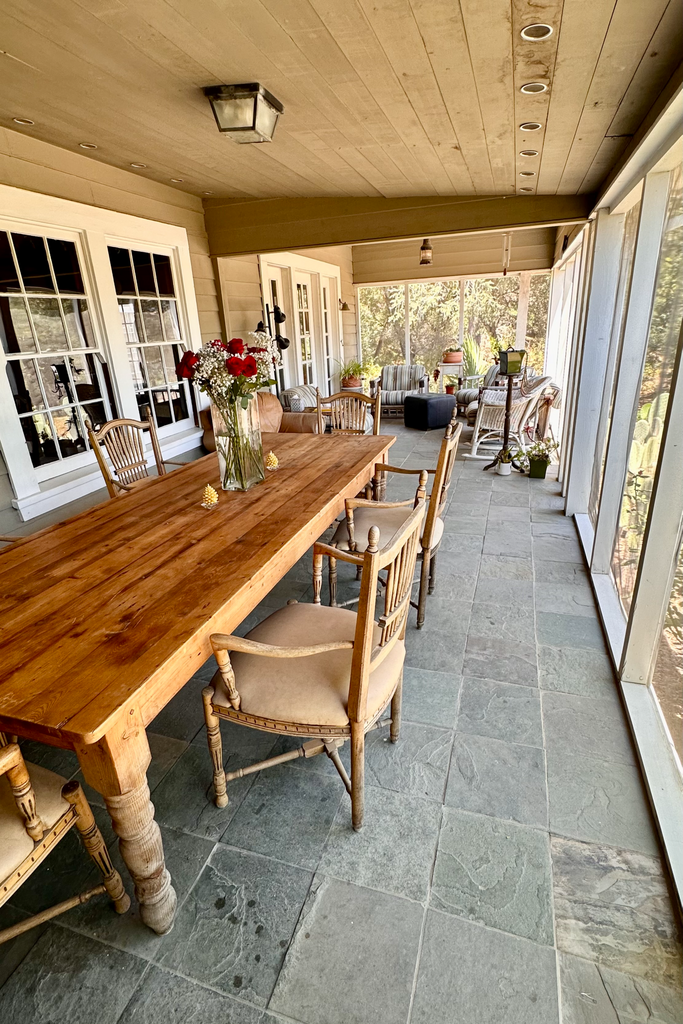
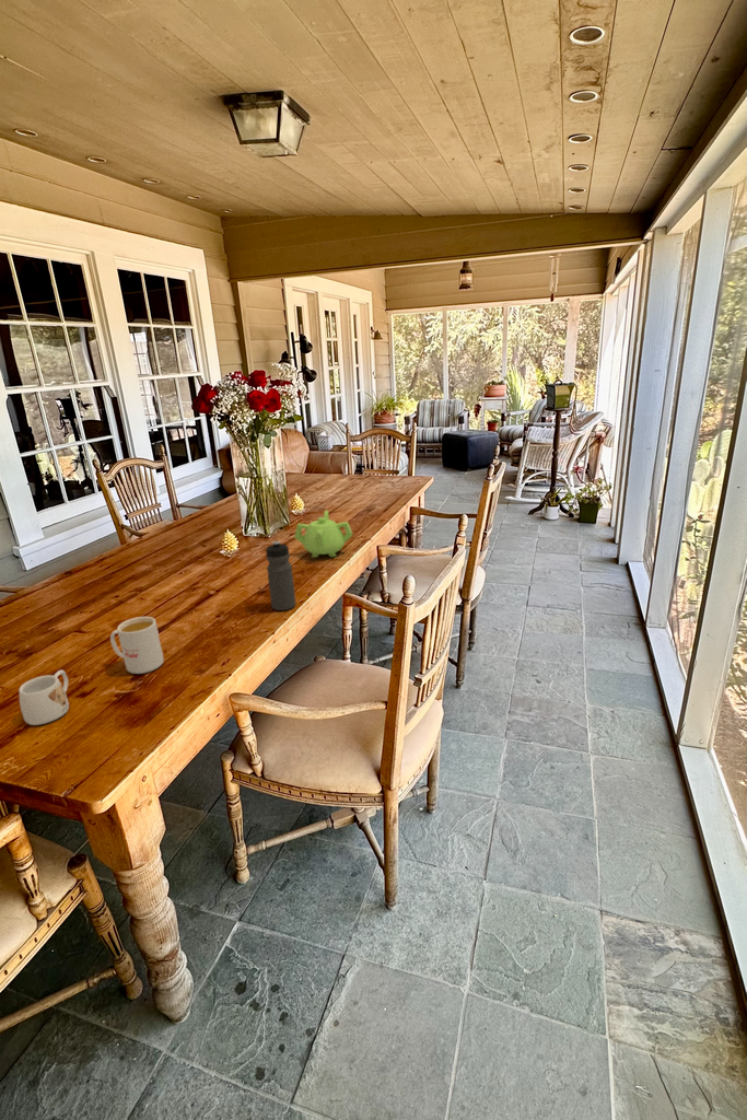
+ water bottle (280, 574)
+ mug (135, 644)
+ teapot (324, 535)
+ mug (48, 695)
